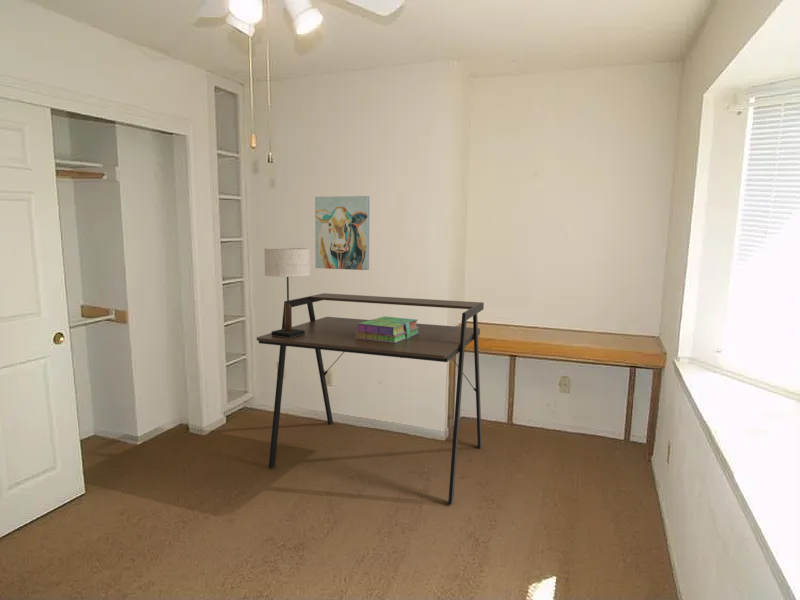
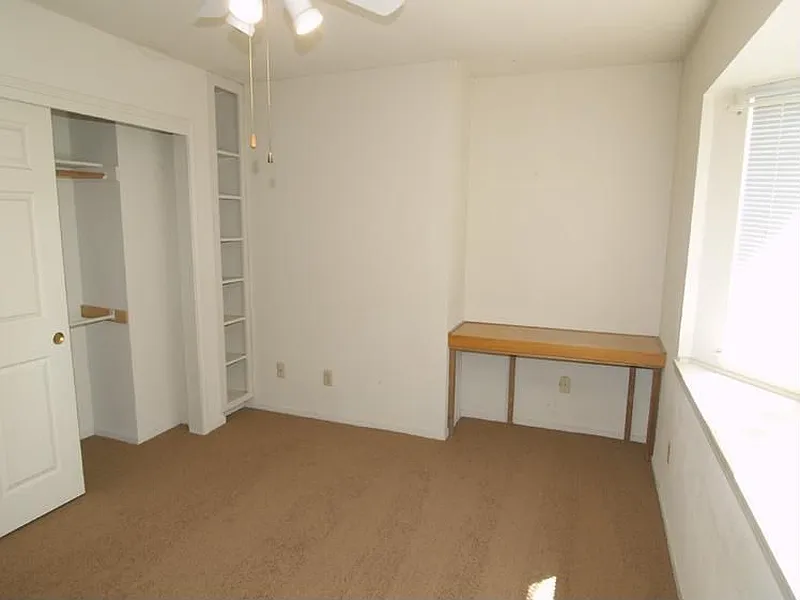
- table lamp (287, 291)
- stack of books (388, 328)
- desk (380, 355)
- wall art (341, 233)
